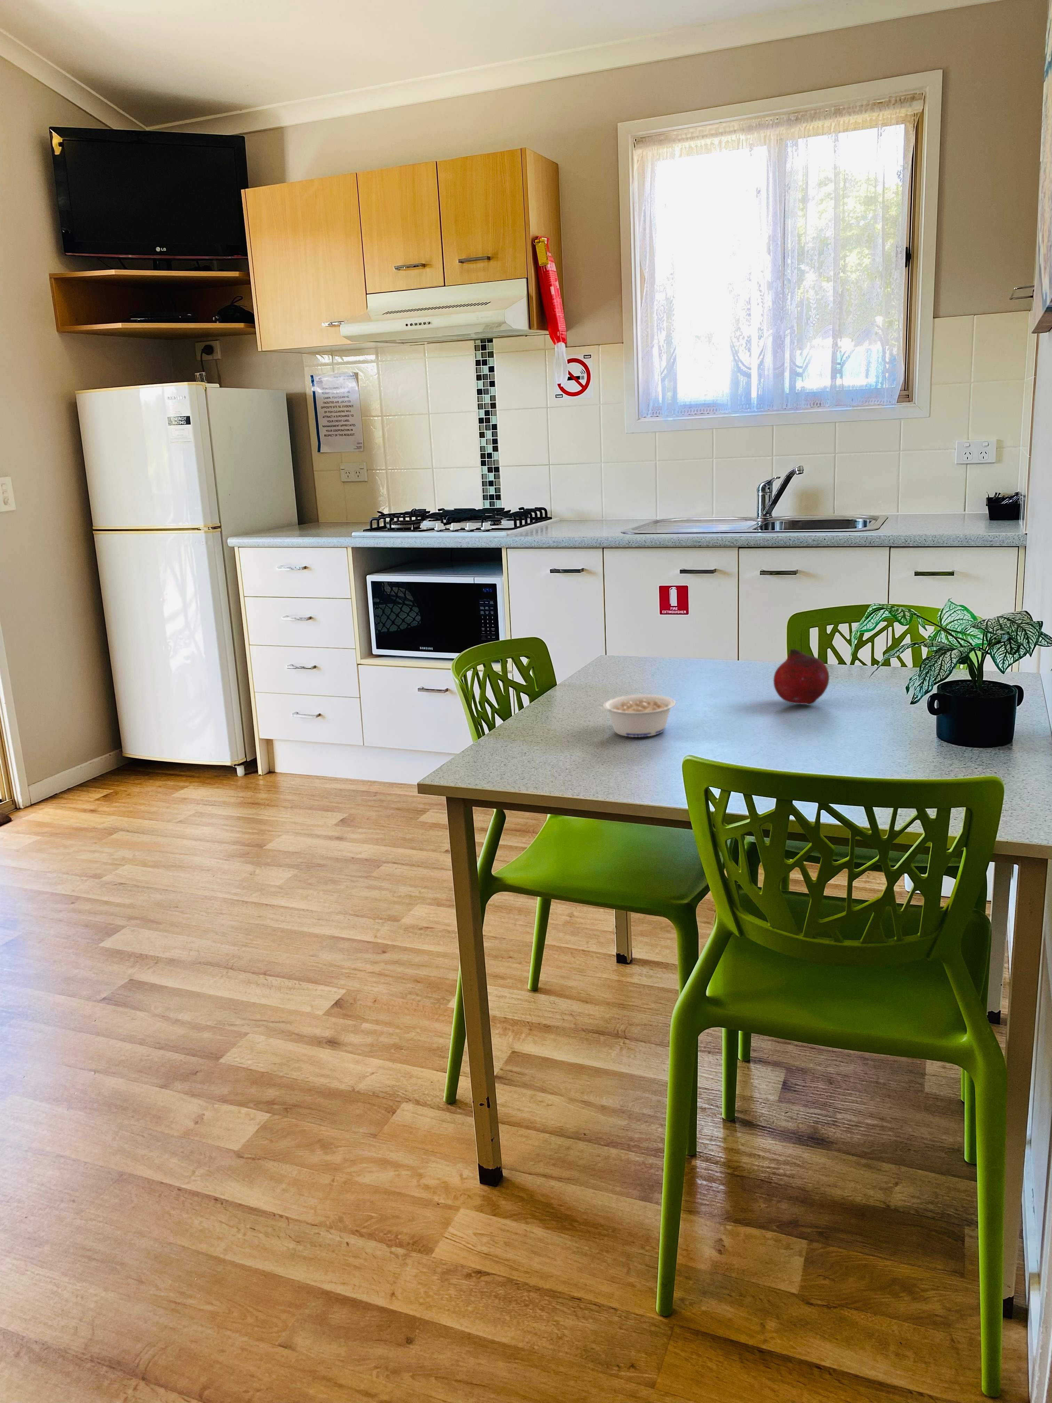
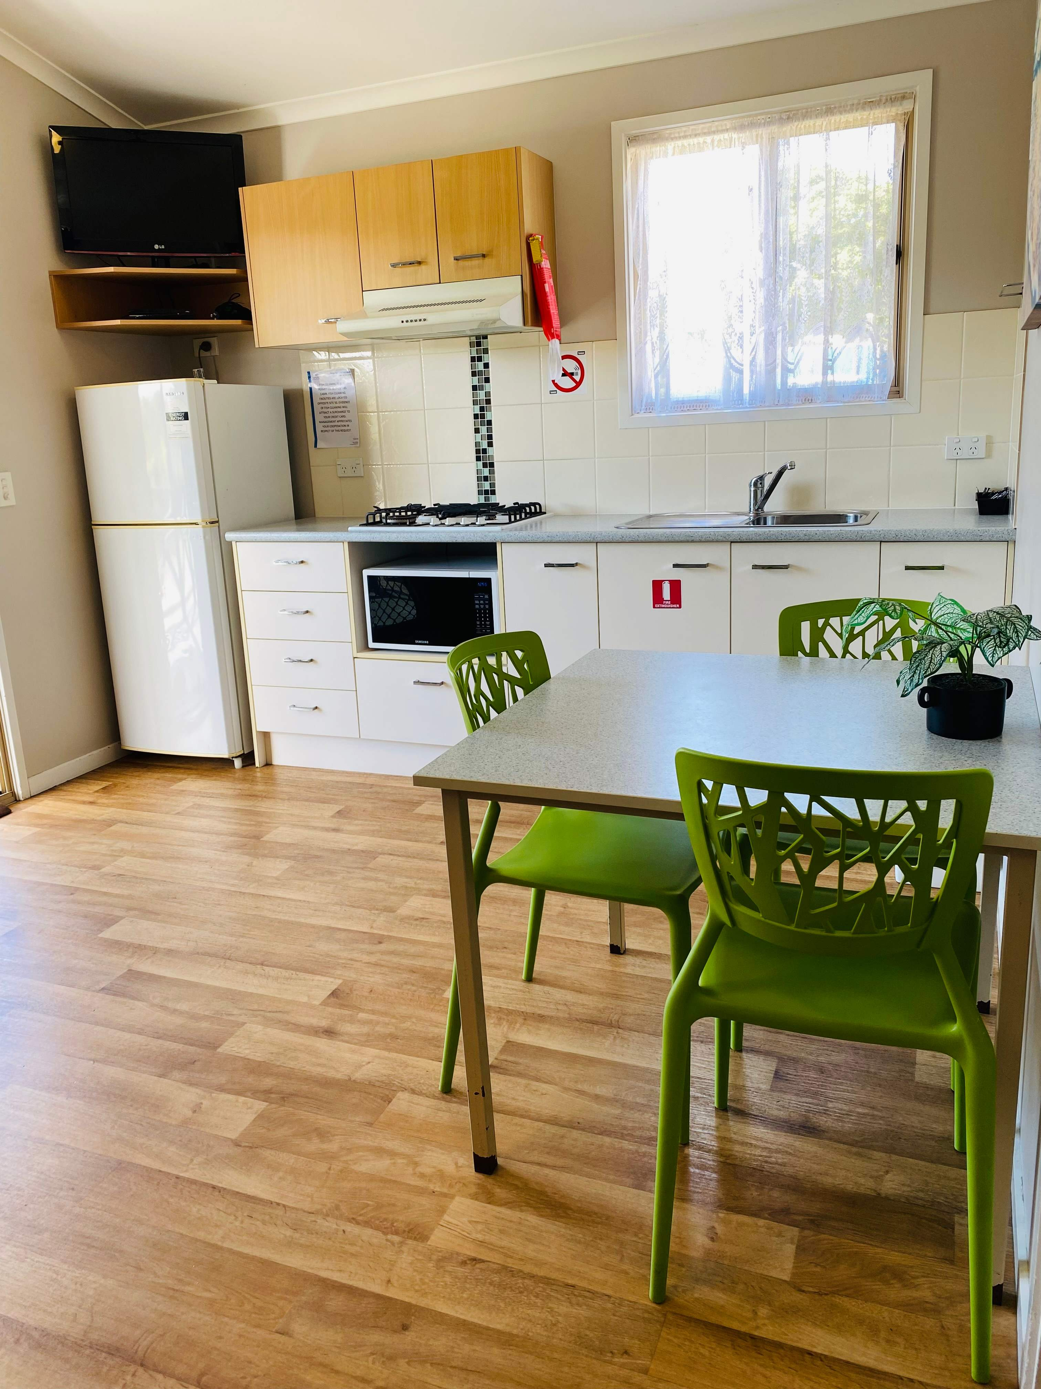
- fruit (801, 677)
- legume (639, 715)
